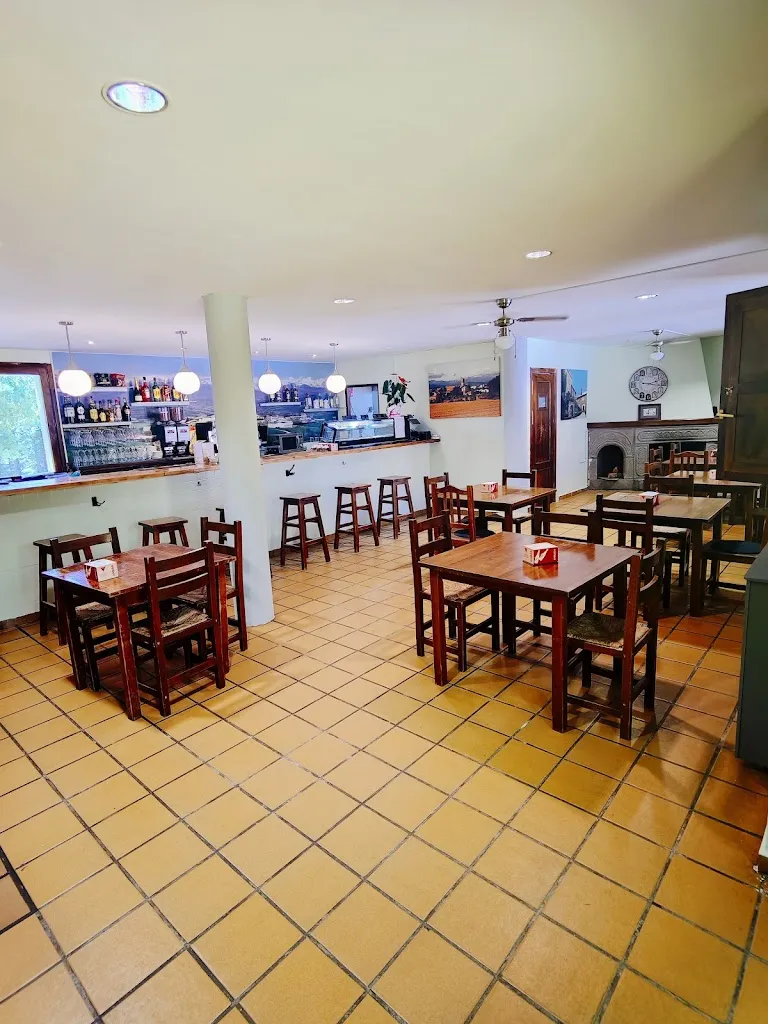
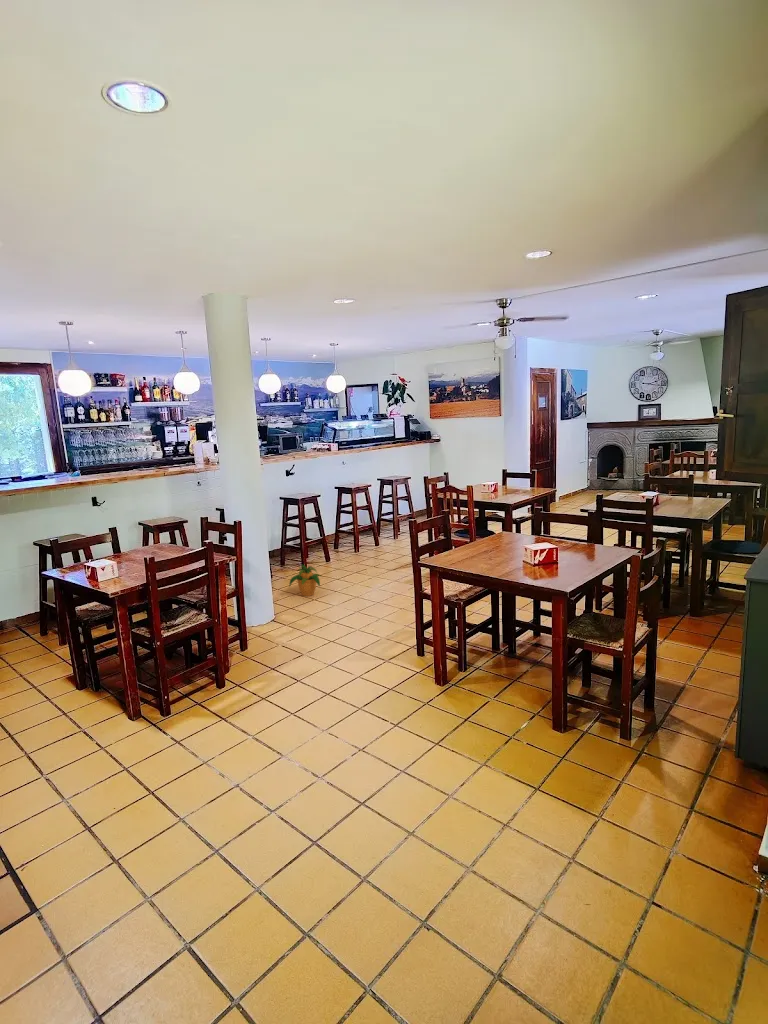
+ potted plant (307, 579)
